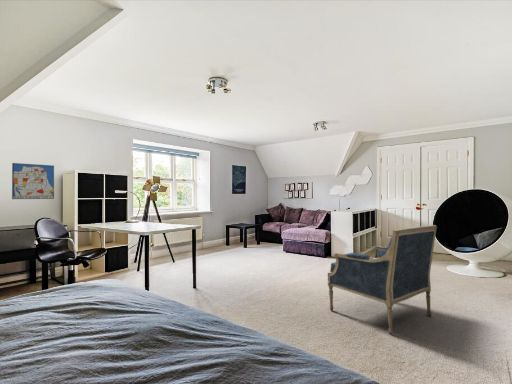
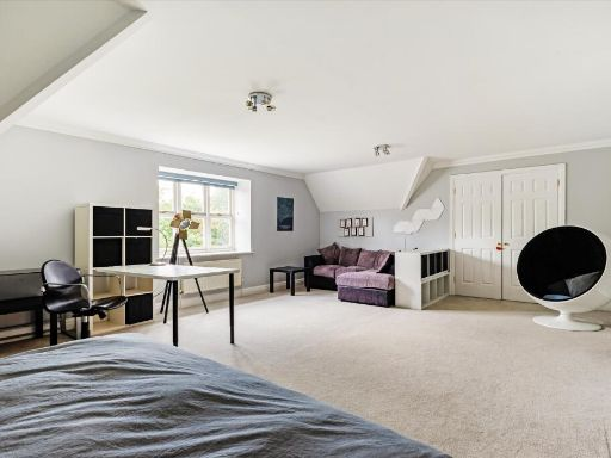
- armchair (379, 268)
- wall art (34, 181)
